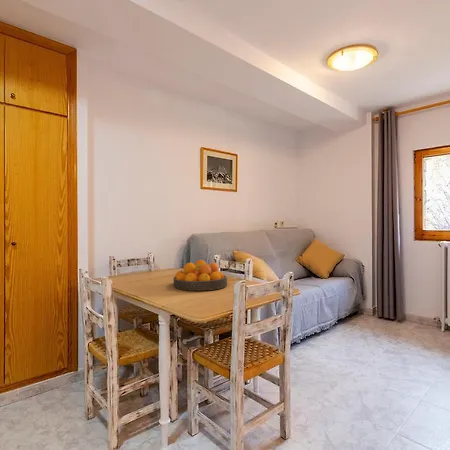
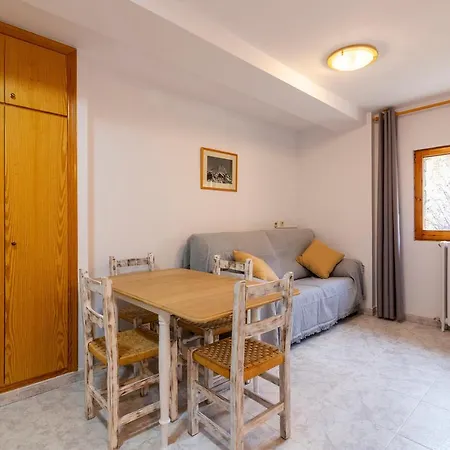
- fruit bowl (200, 273)
